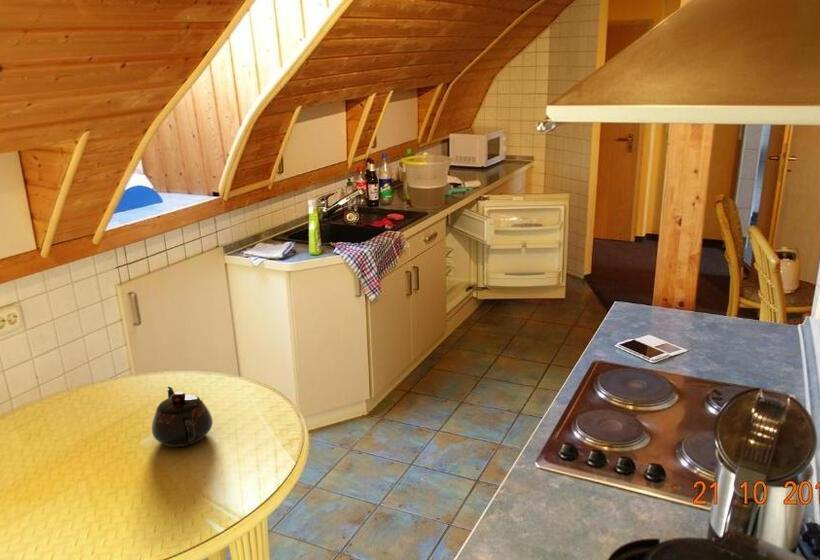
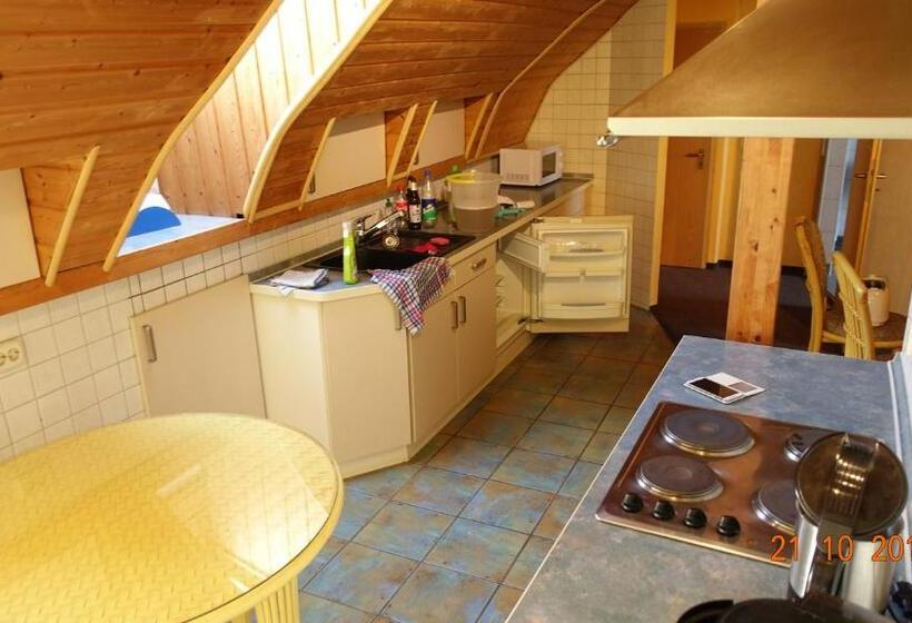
- teapot (180, 414)
